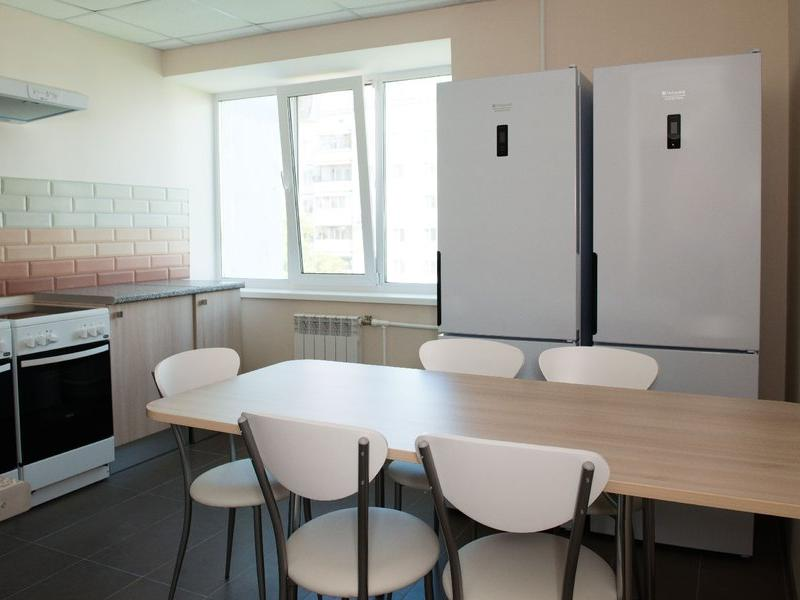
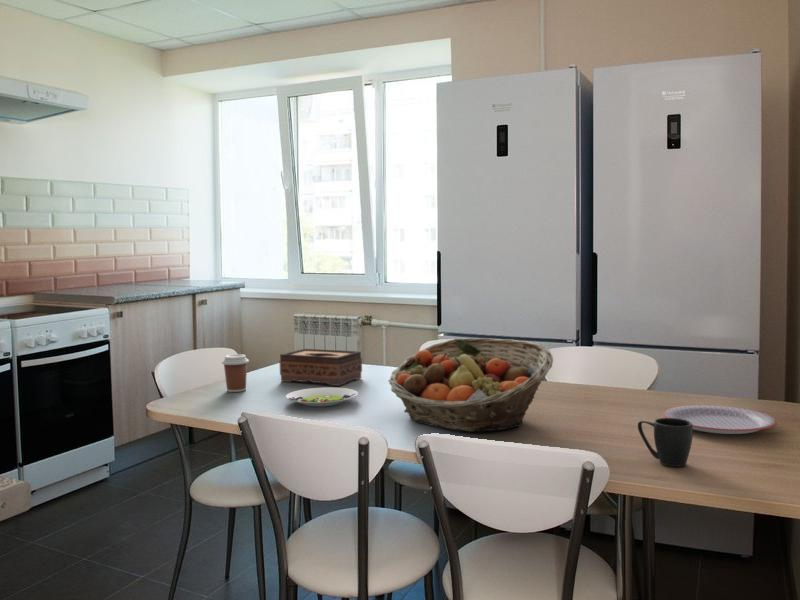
+ tissue box (321, 366)
+ coffee cup (235, 373)
+ plate (718, 420)
+ salad plate (322, 396)
+ fruit basket (468, 381)
+ mug (664, 441)
